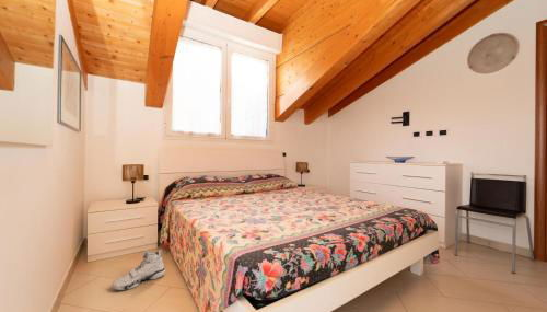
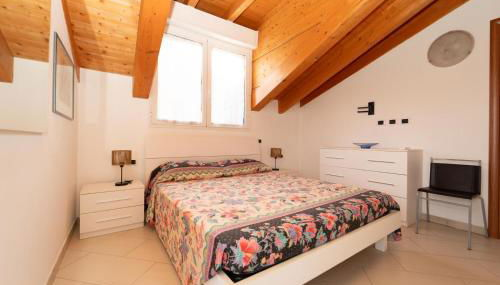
- sneaker (140, 267)
